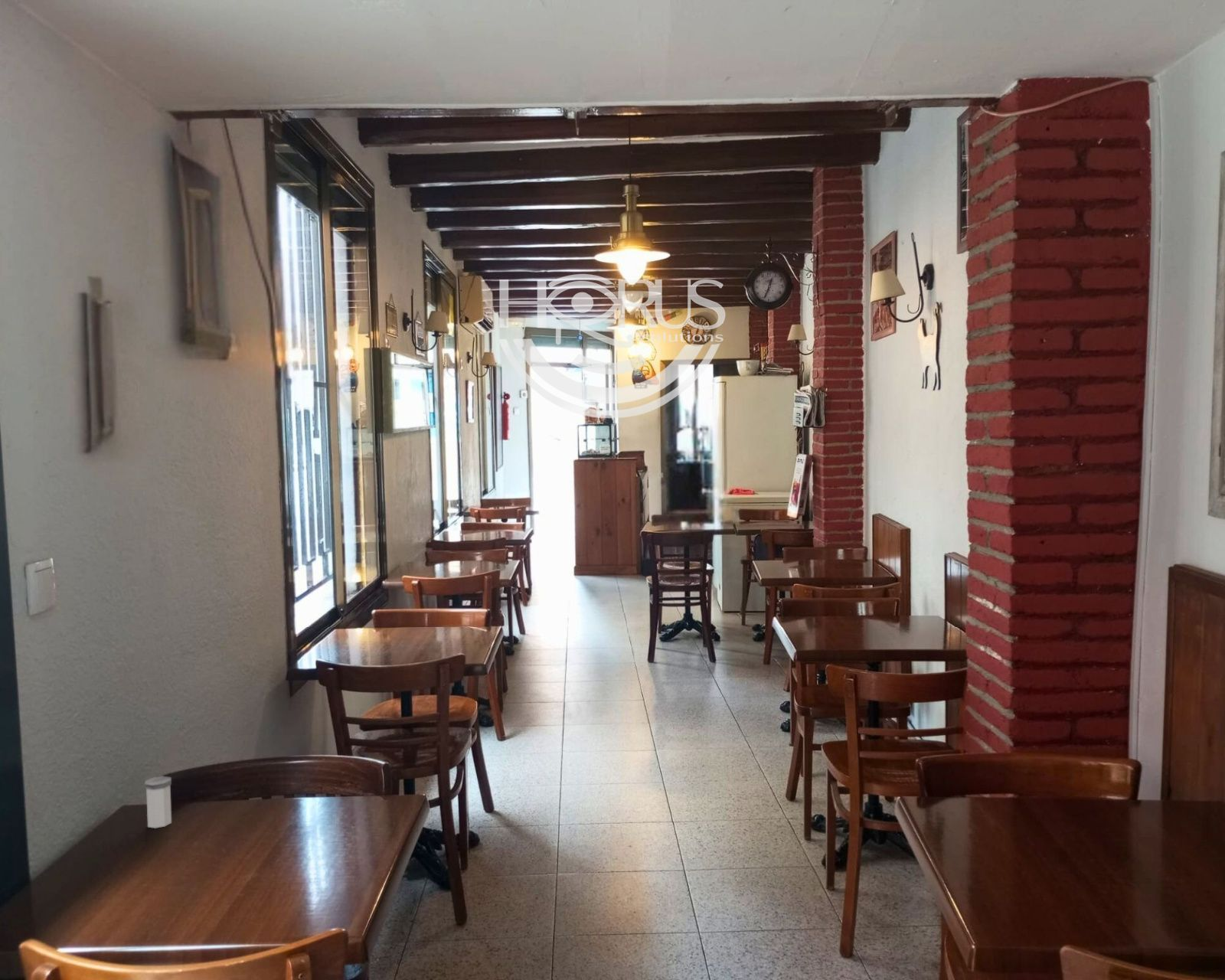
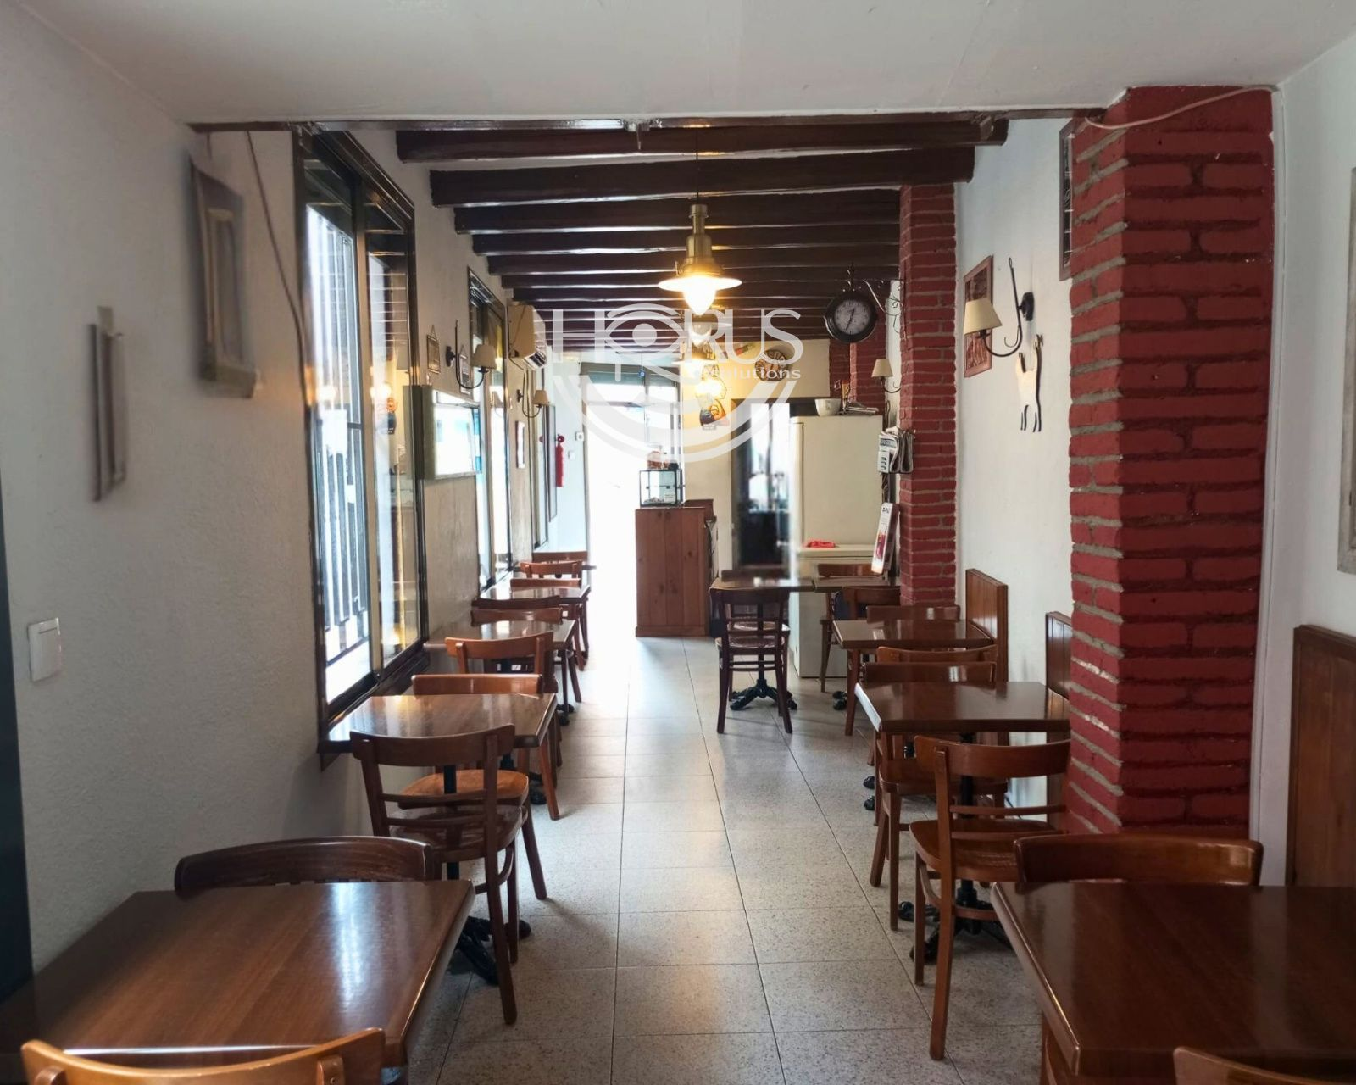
- salt shaker (158, 802)
